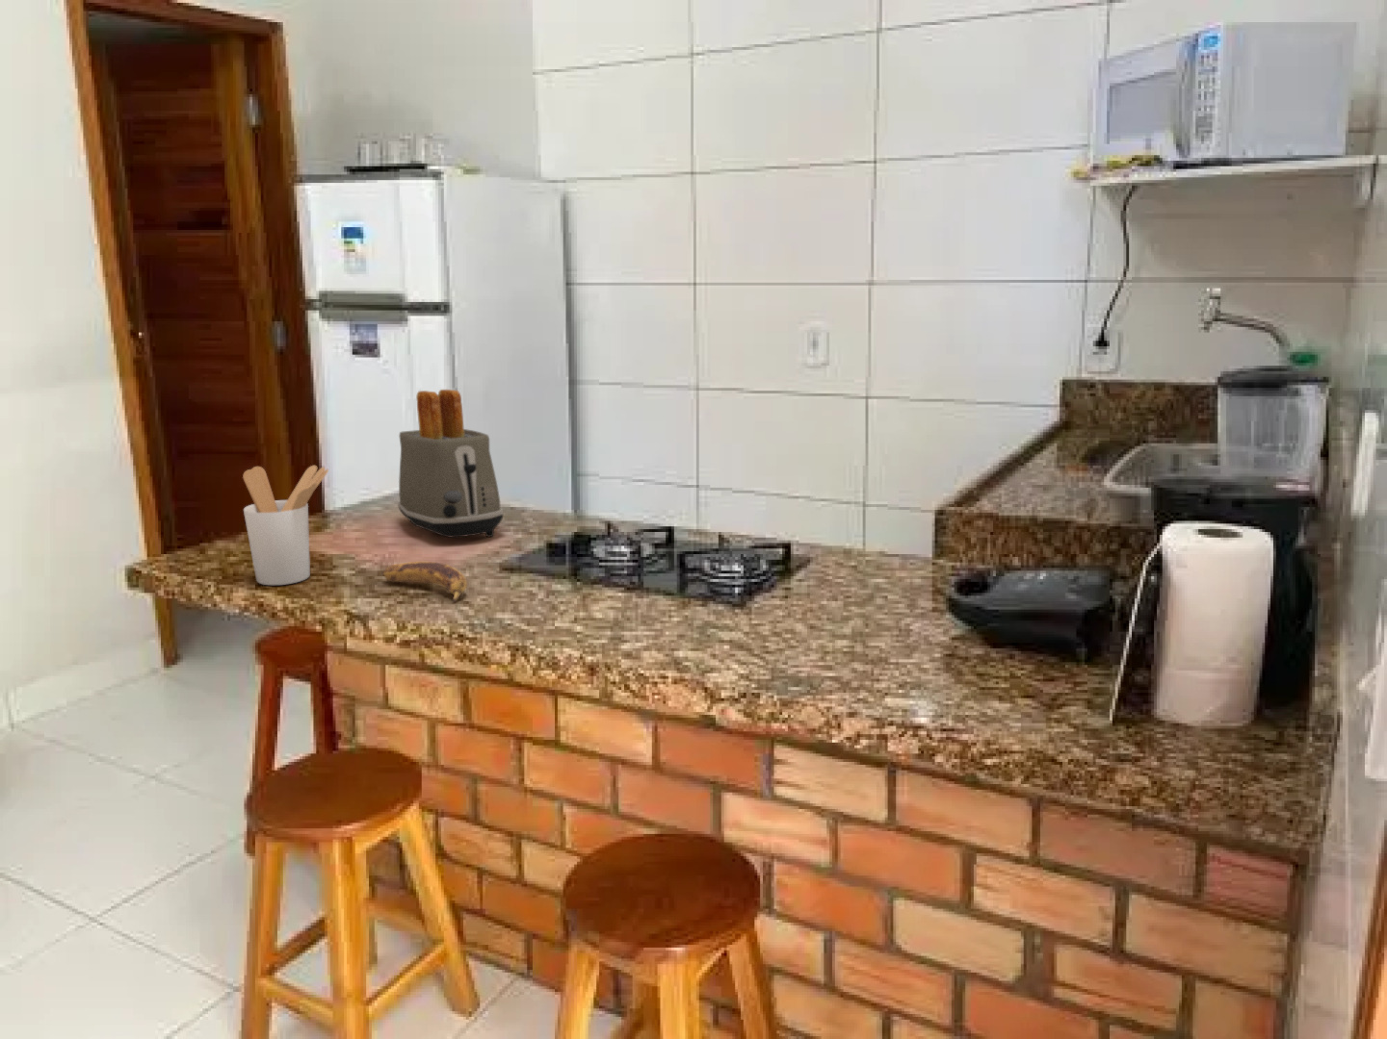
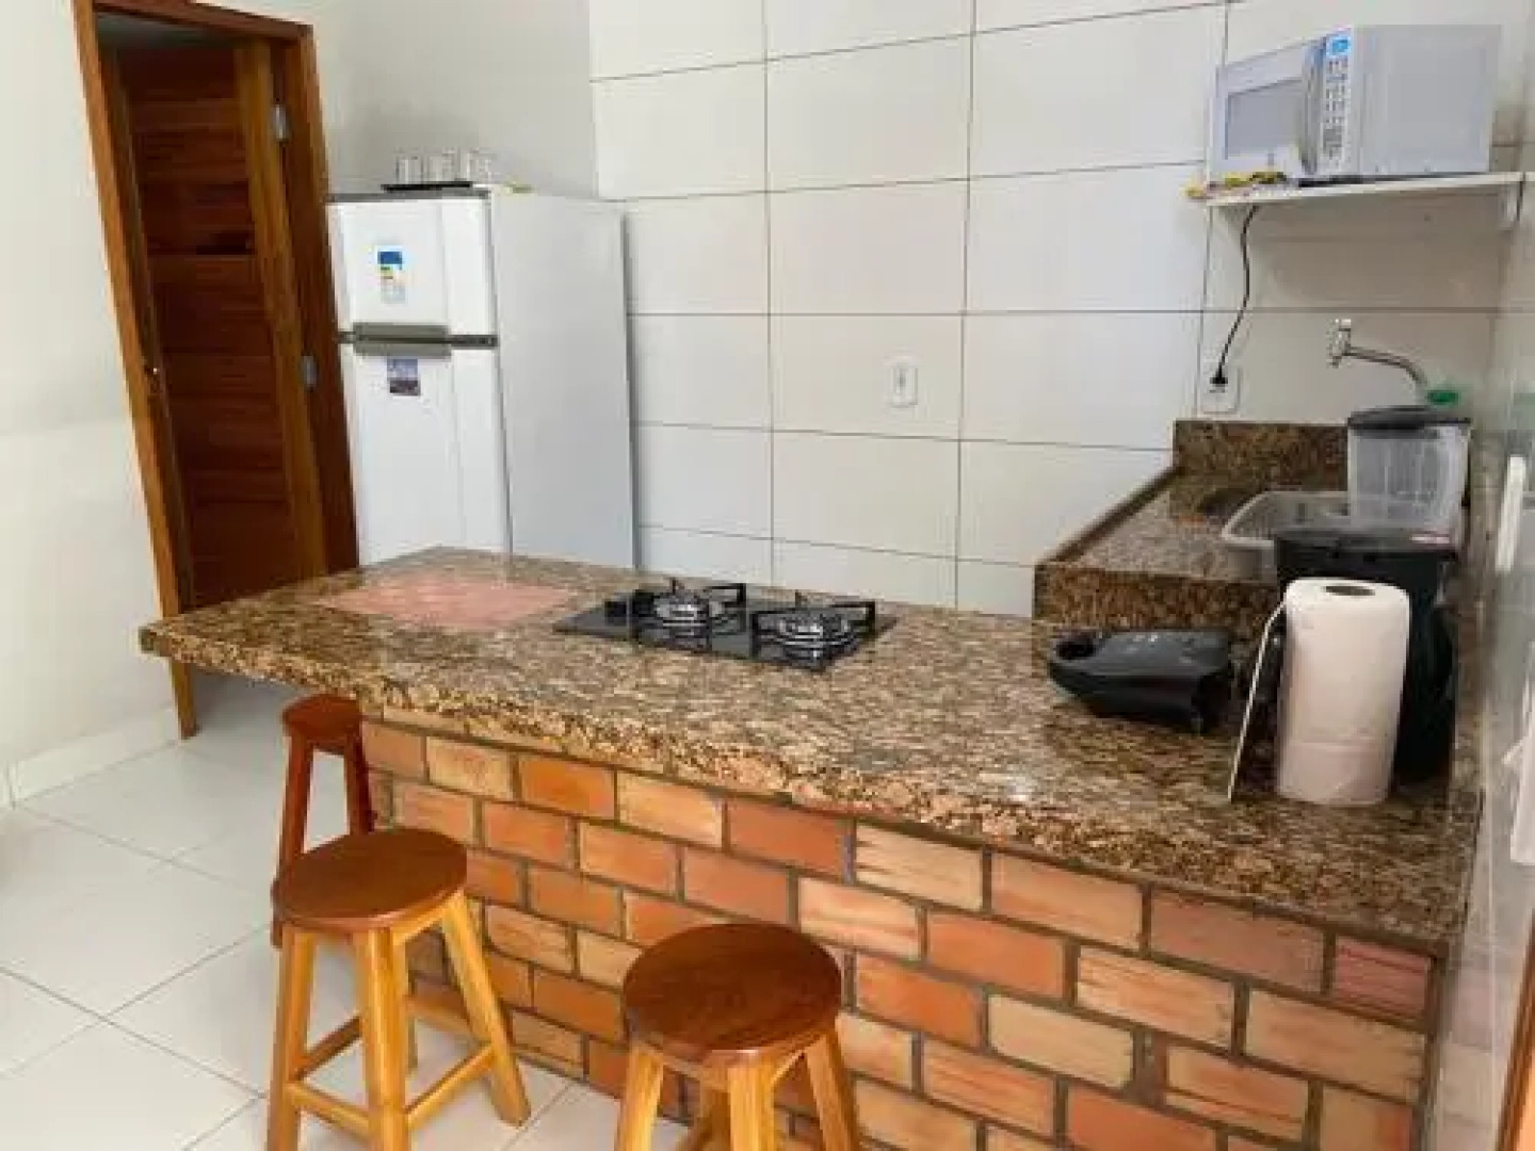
- toaster (444, 459)
- utensil holder (291, 522)
- banana (426, 575)
